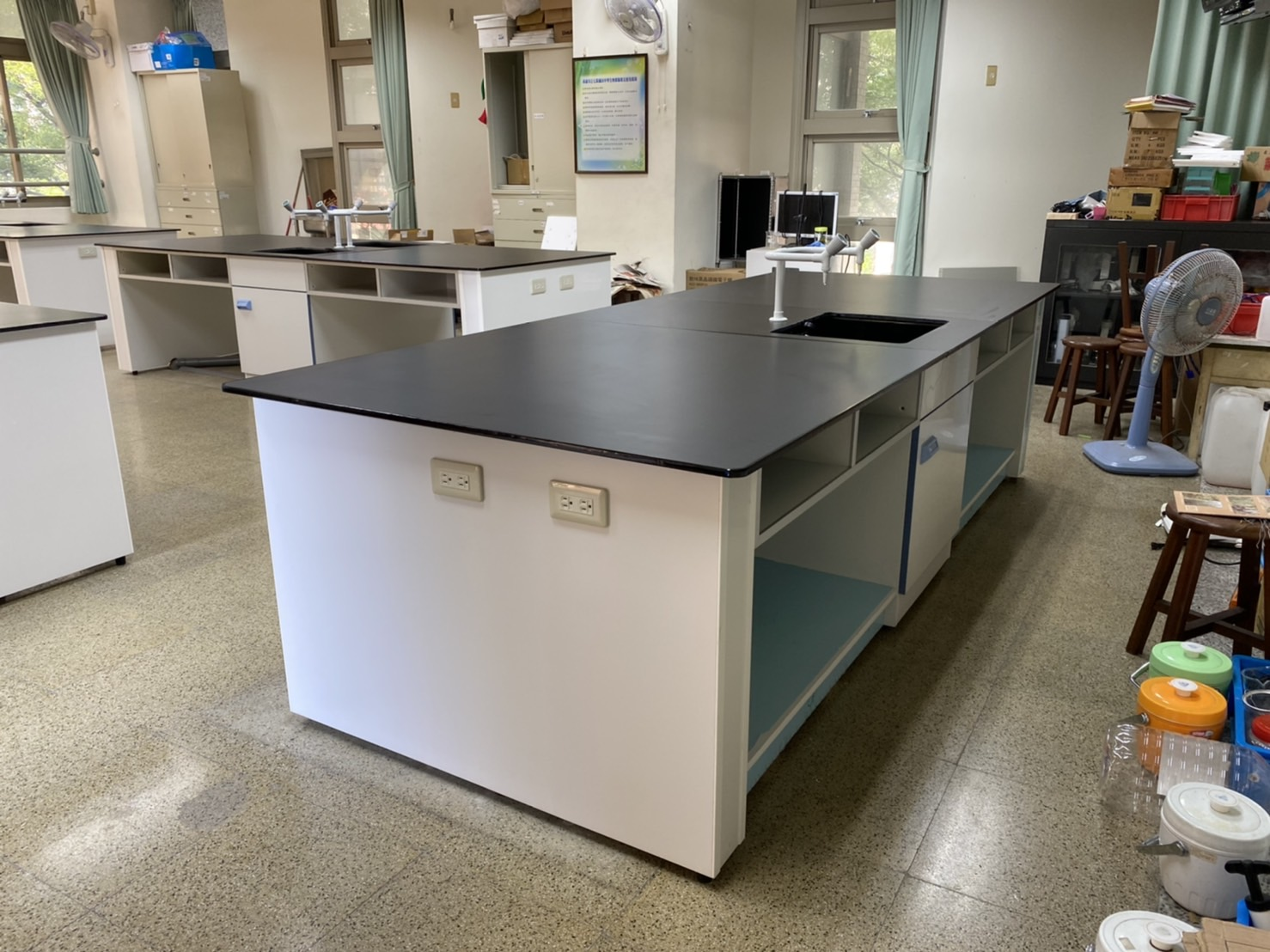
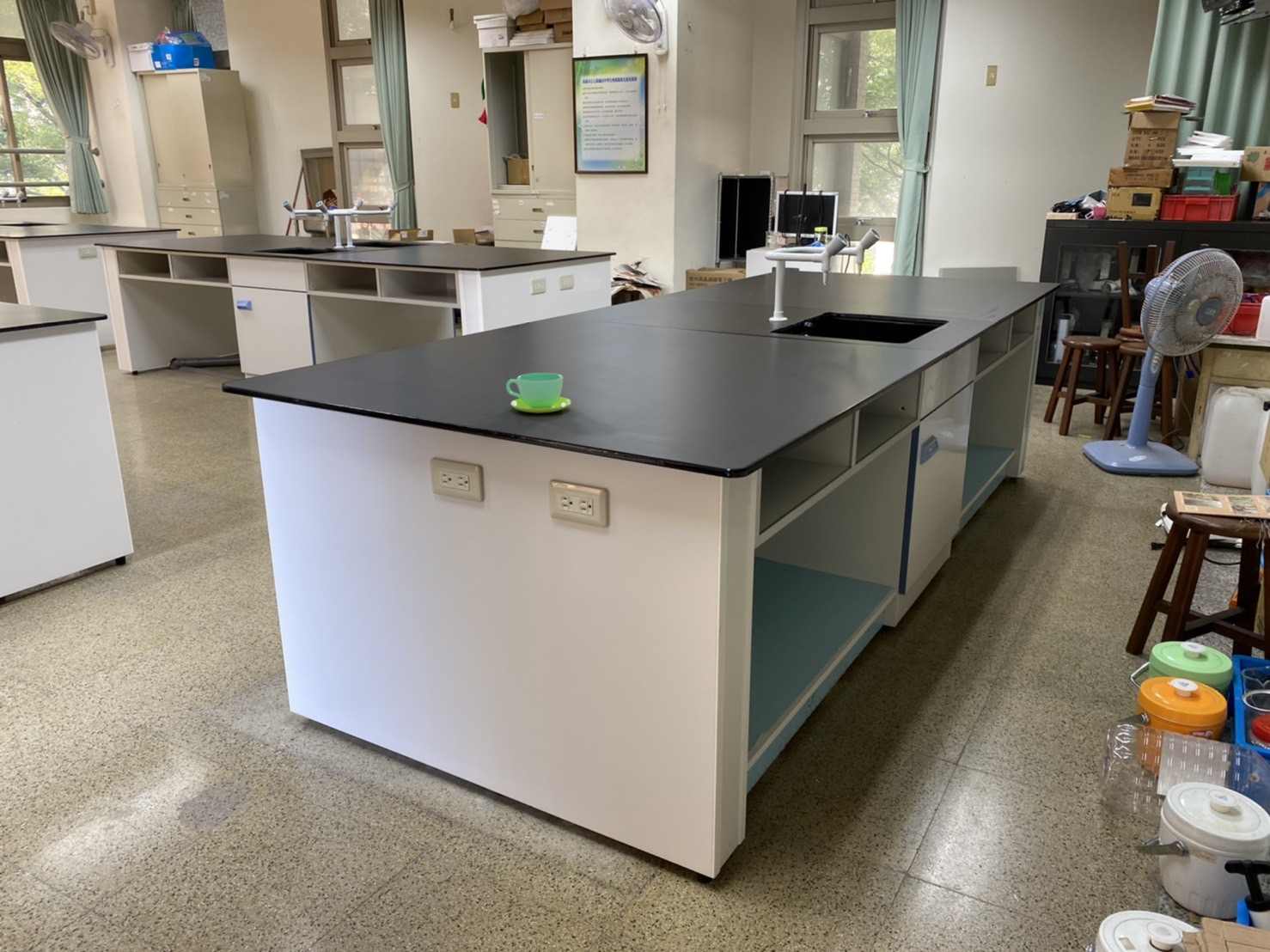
+ cup (539, 393)
